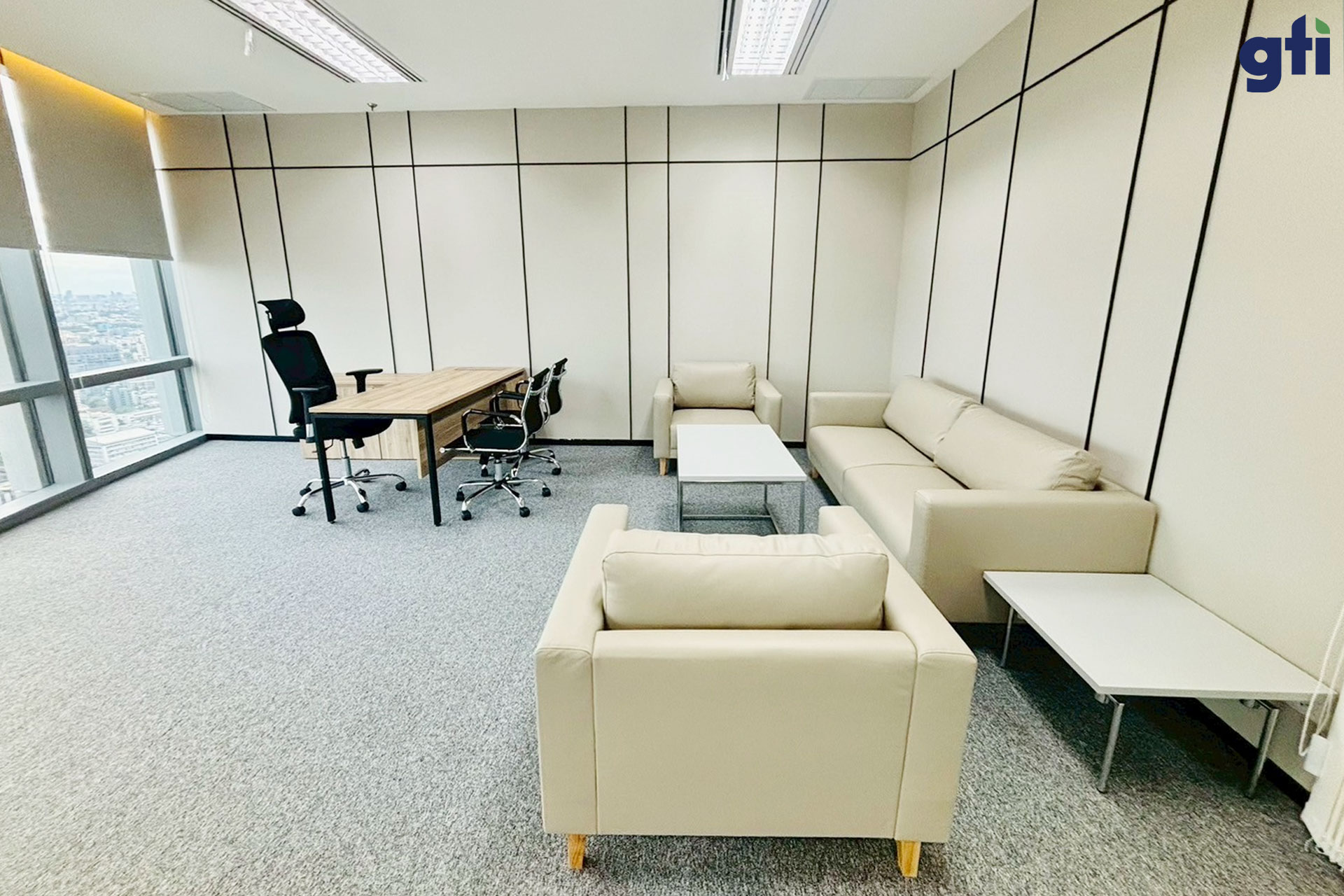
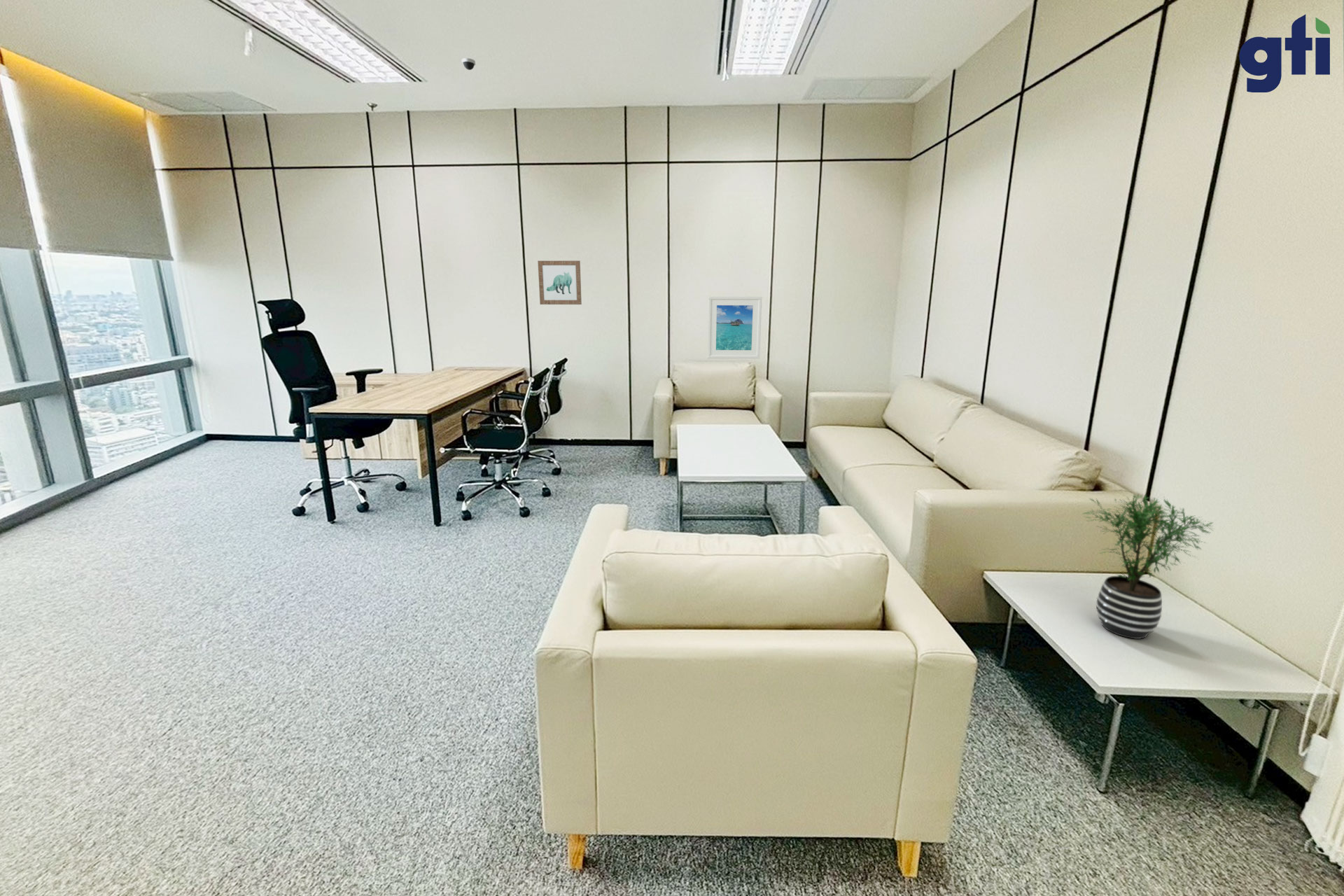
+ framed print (734, 328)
+ potted plant (1142, 567)
+ wall art (559, 283)
+ dome security camera (468, 65)
